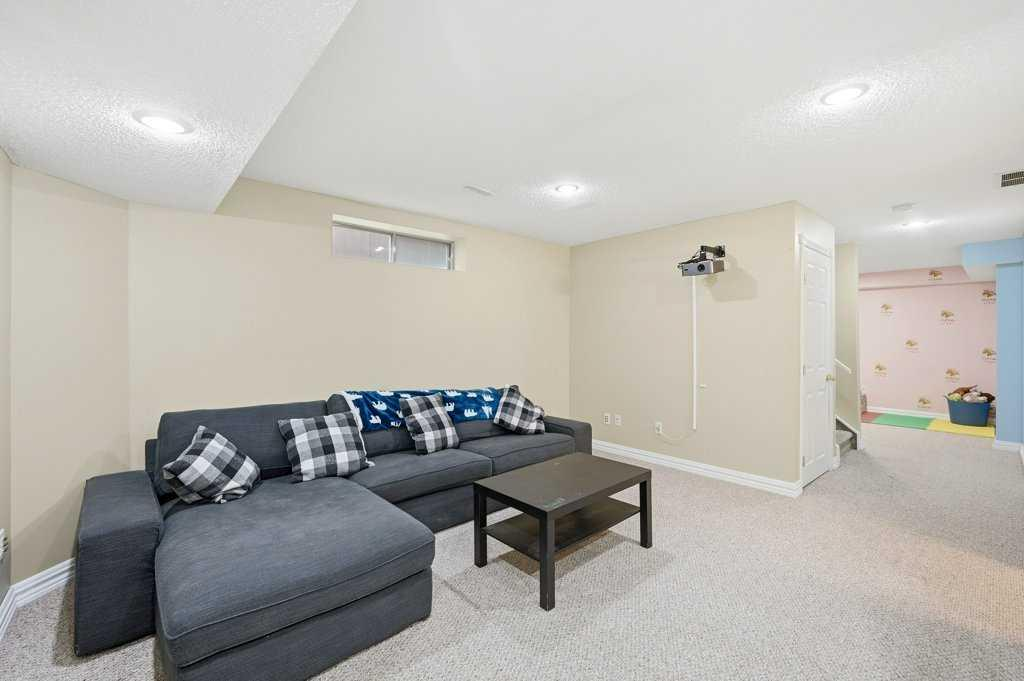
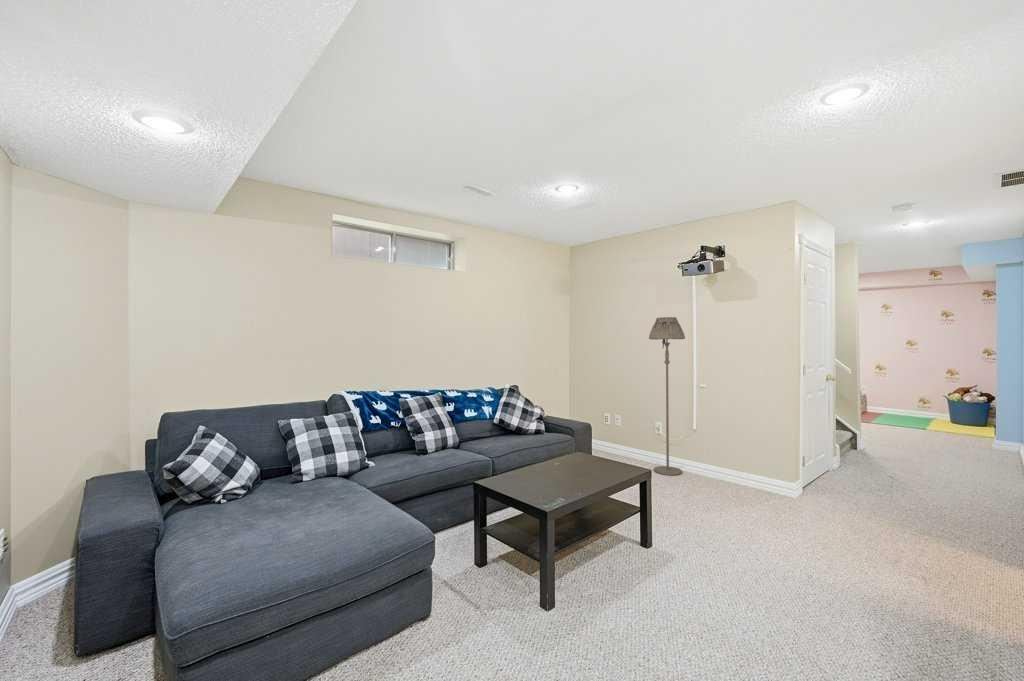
+ floor lamp (667, 394)
